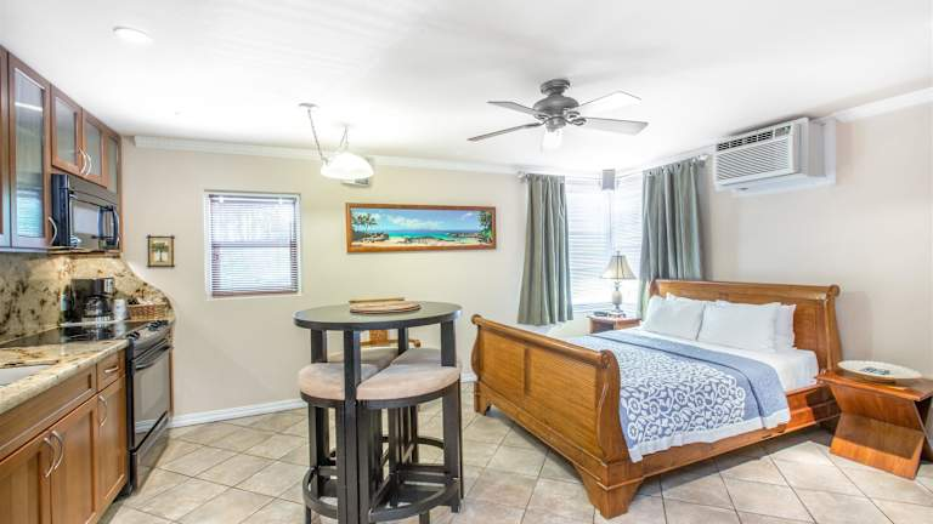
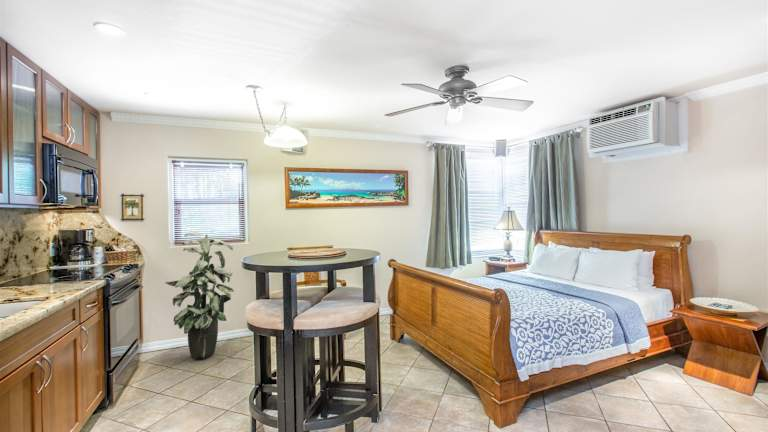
+ indoor plant (200, 293)
